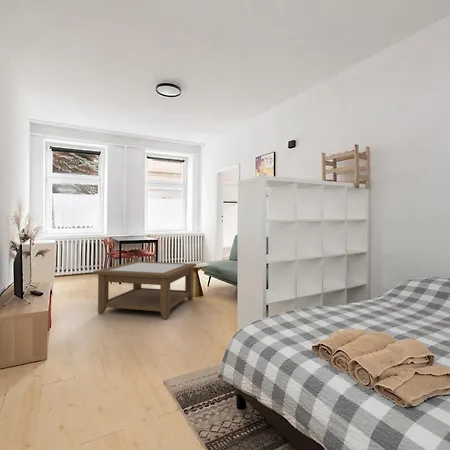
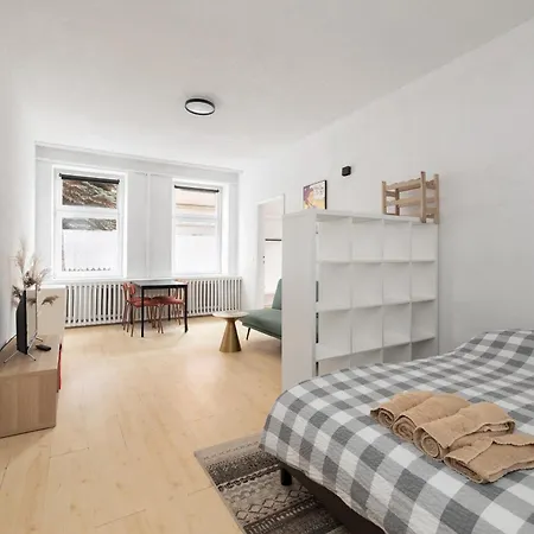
- coffee table (149, 288)
